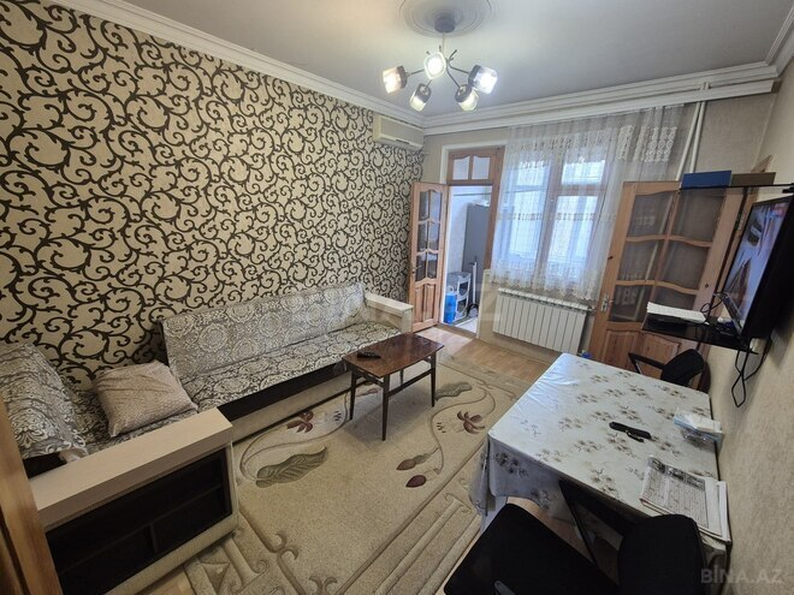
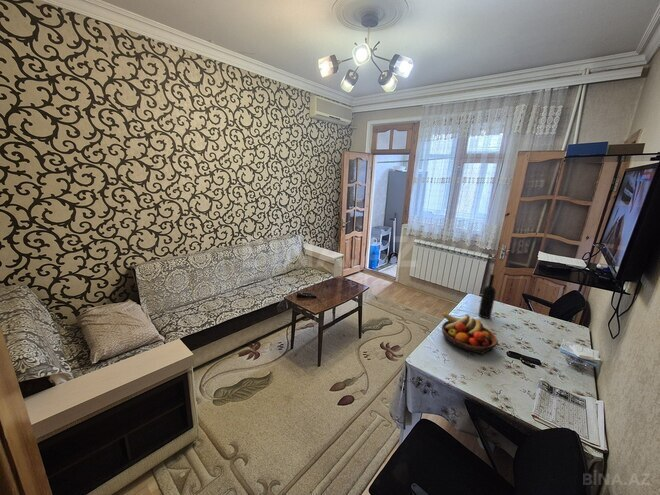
+ fruit bowl (468, 330)
+ wine bottle (488, 295)
